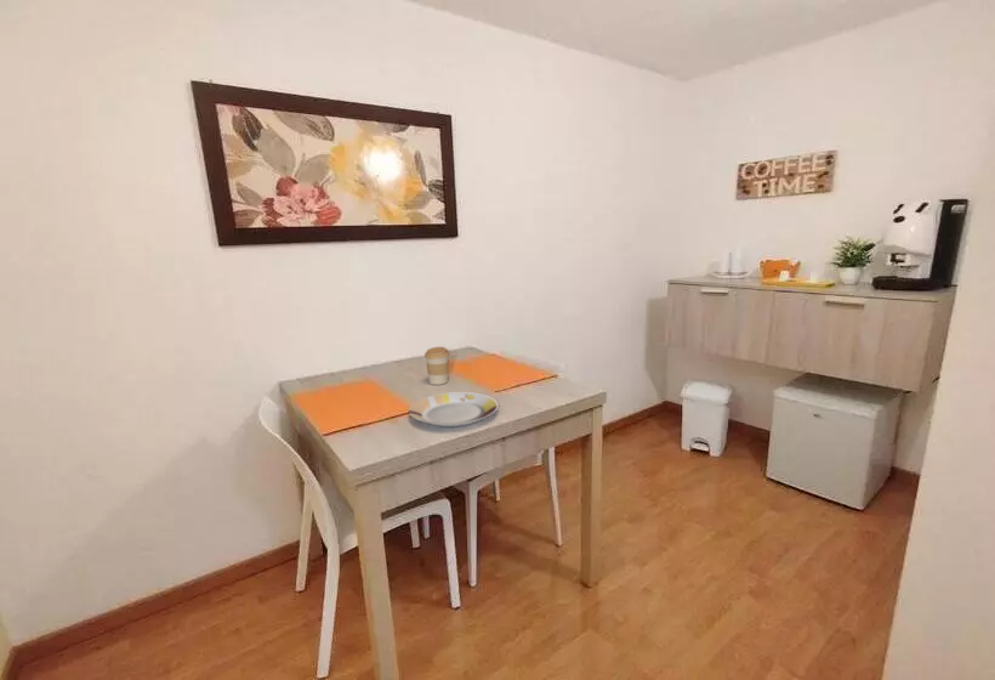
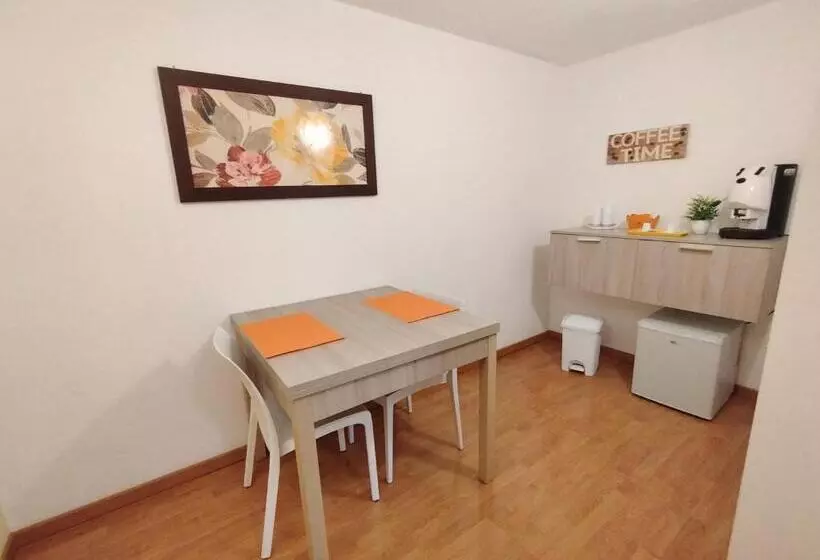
- plate (454, 409)
- coffee cup (437, 364)
